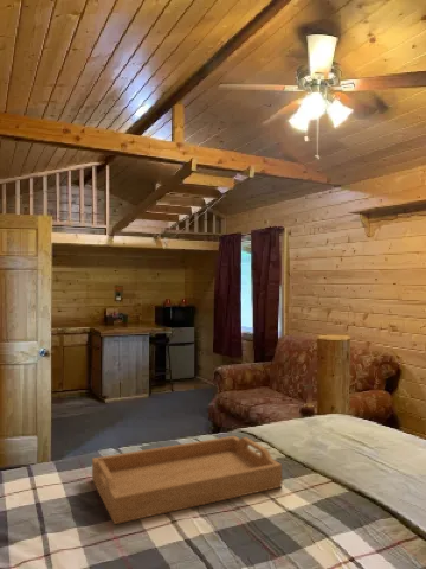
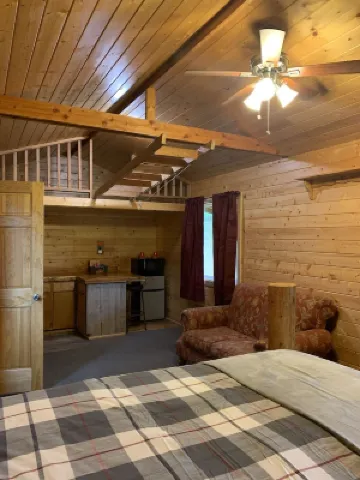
- serving tray (185, 468)
